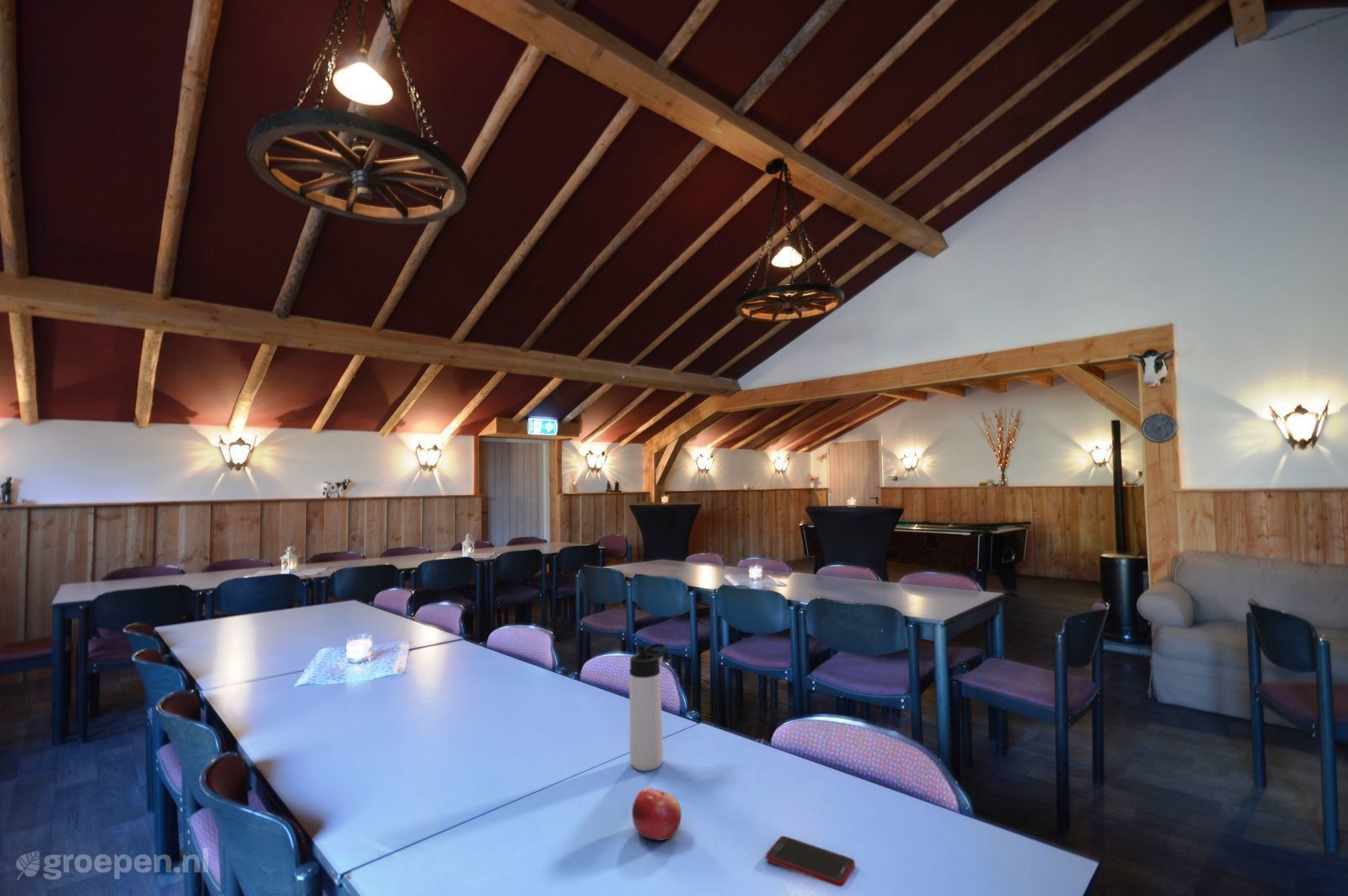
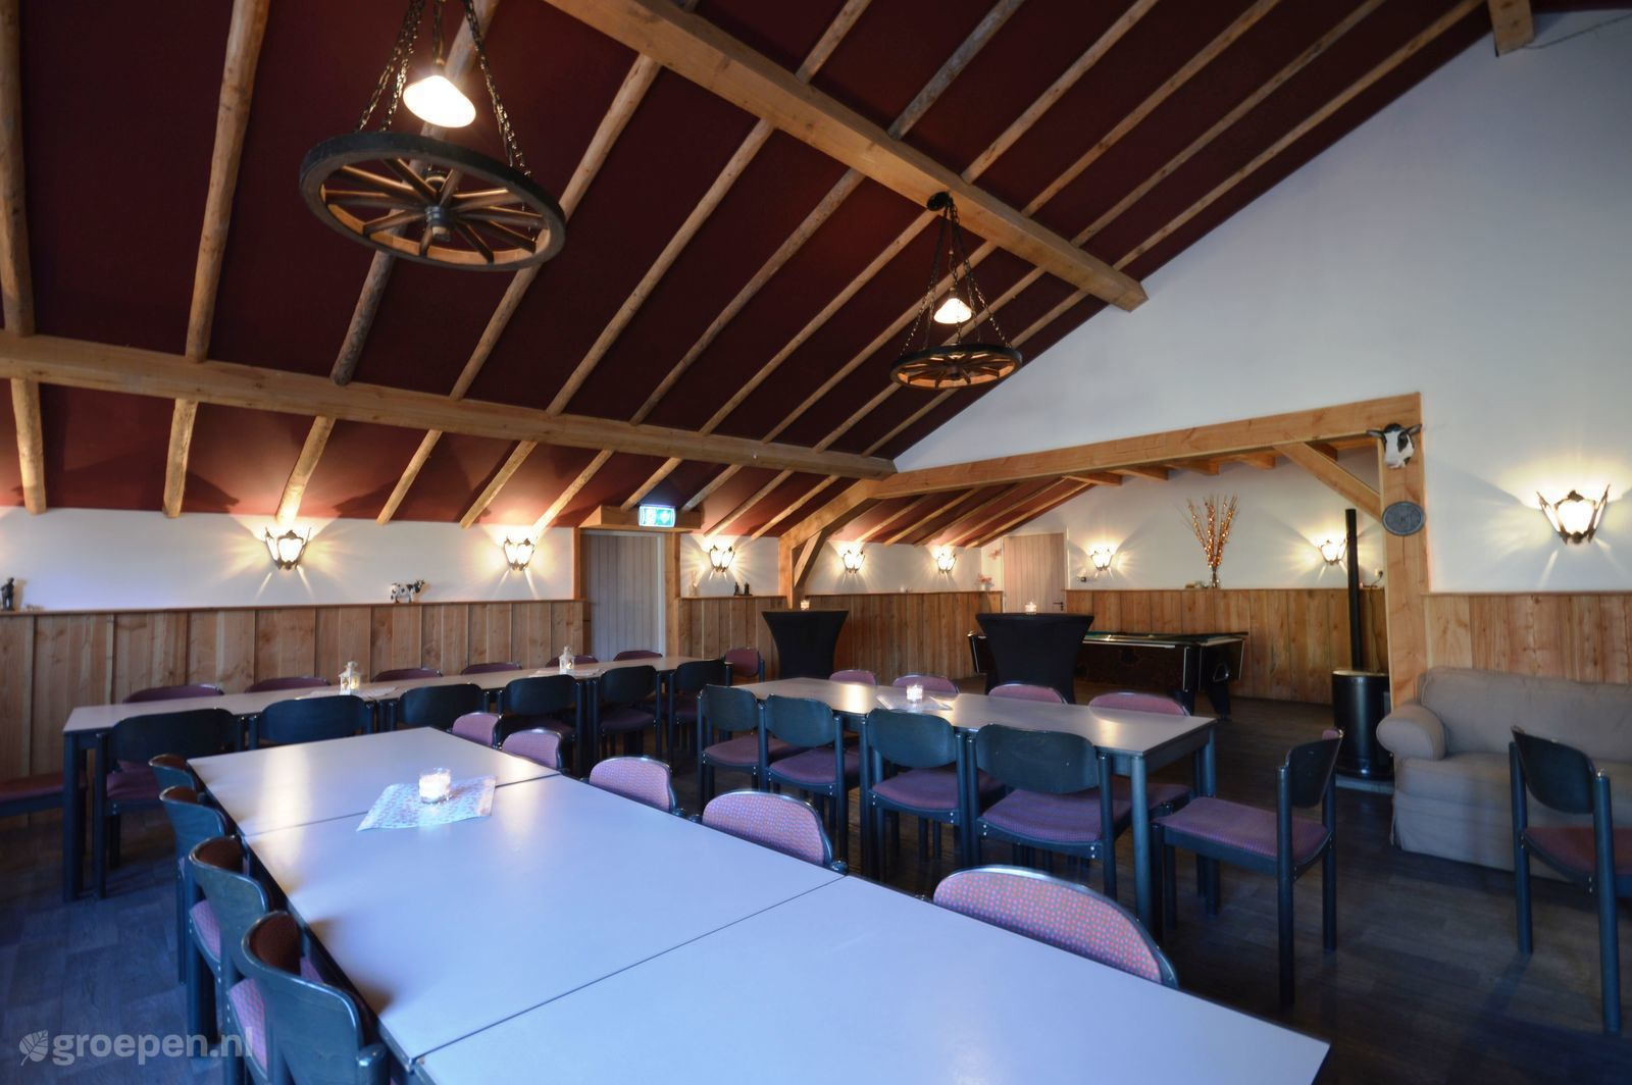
- cell phone (810, 860)
- fruit (655, 811)
- thermos bottle (650, 705)
